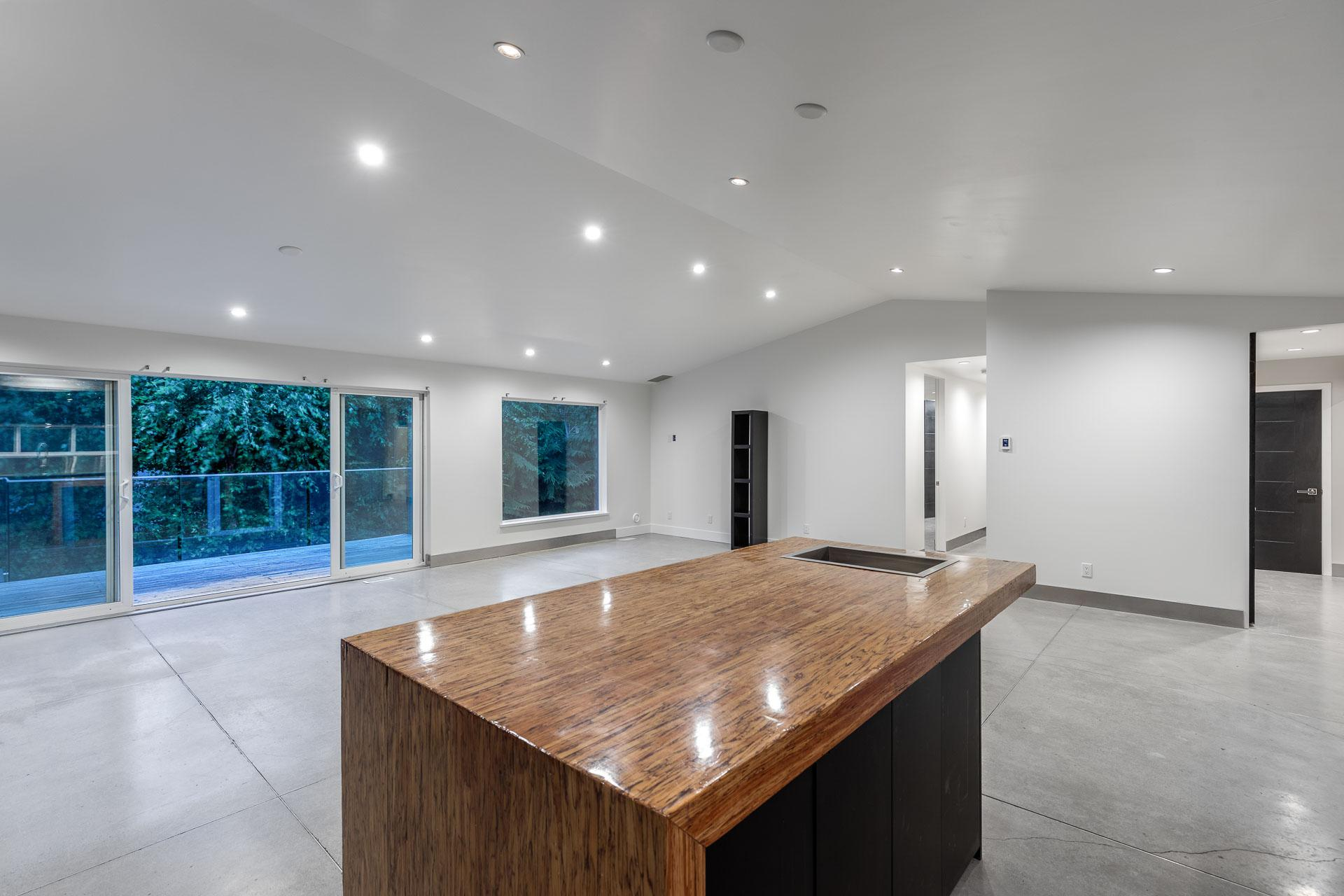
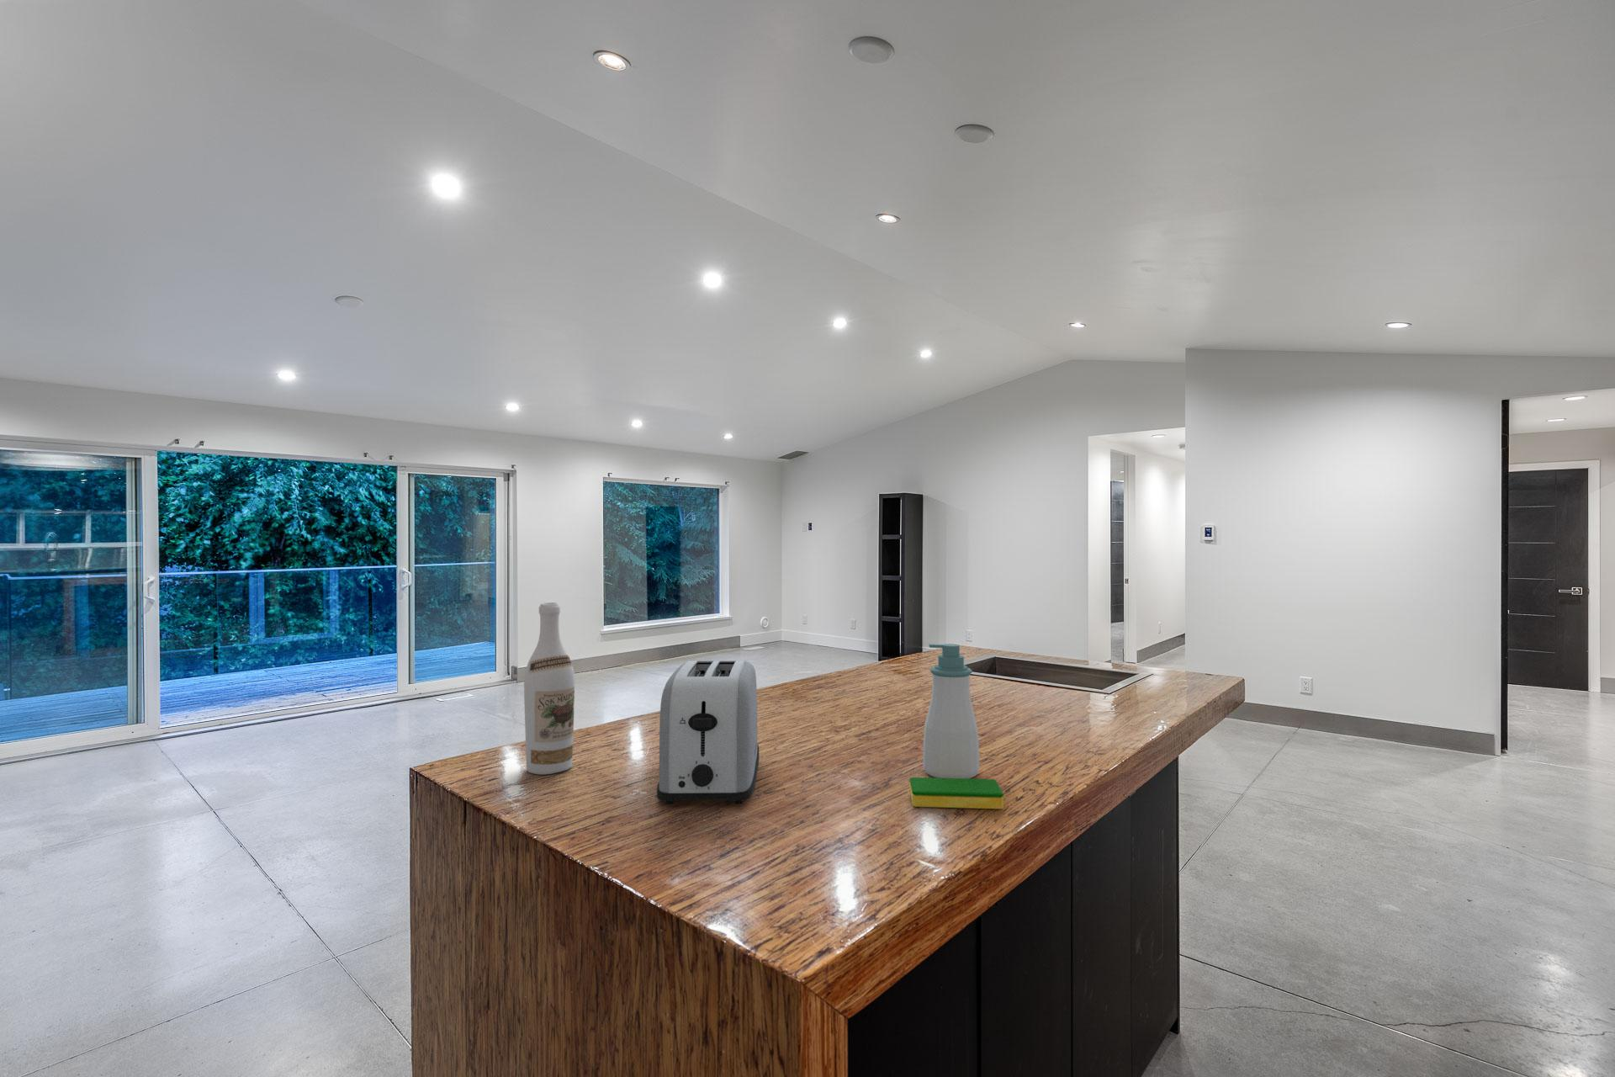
+ toaster (711, 722)
+ dish sponge (954, 792)
+ soap bottle (950, 708)
+ wine bottle (549, 685)
